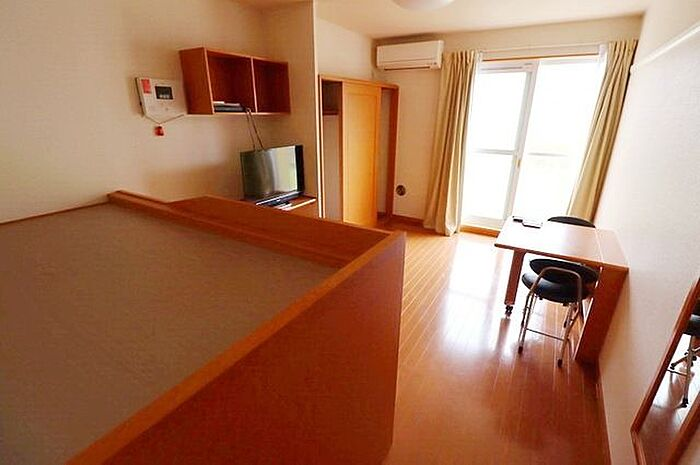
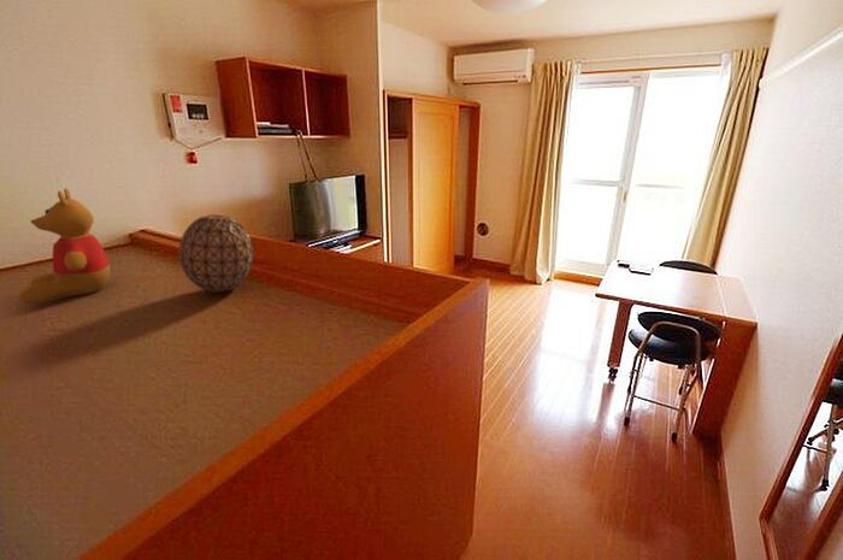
+ teddy bear (58, 243)
+ decorative ball (217, 253)
